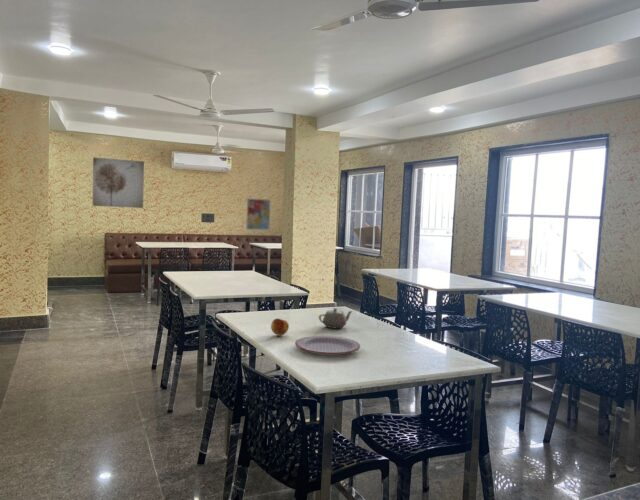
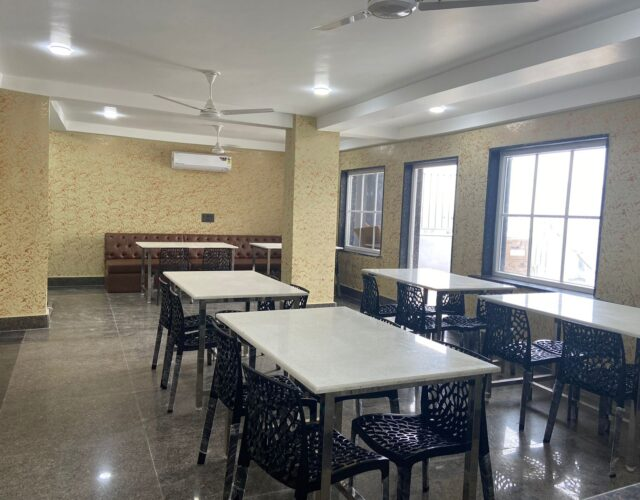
- wall art (258, 214)
- plate (327, 346)
- fruit (279, 326)
- wall art (118, 183)
- teapot (335, 317)
